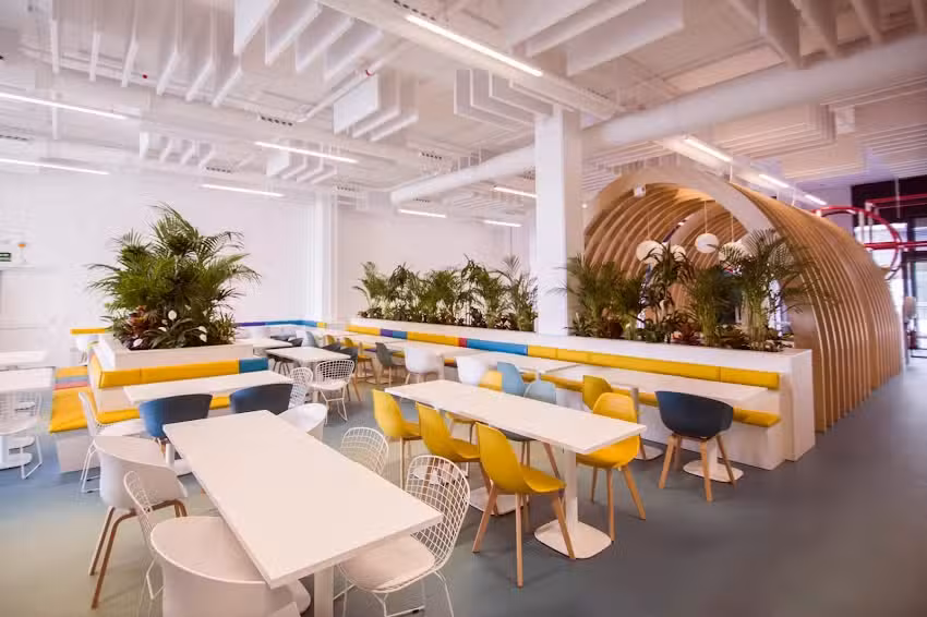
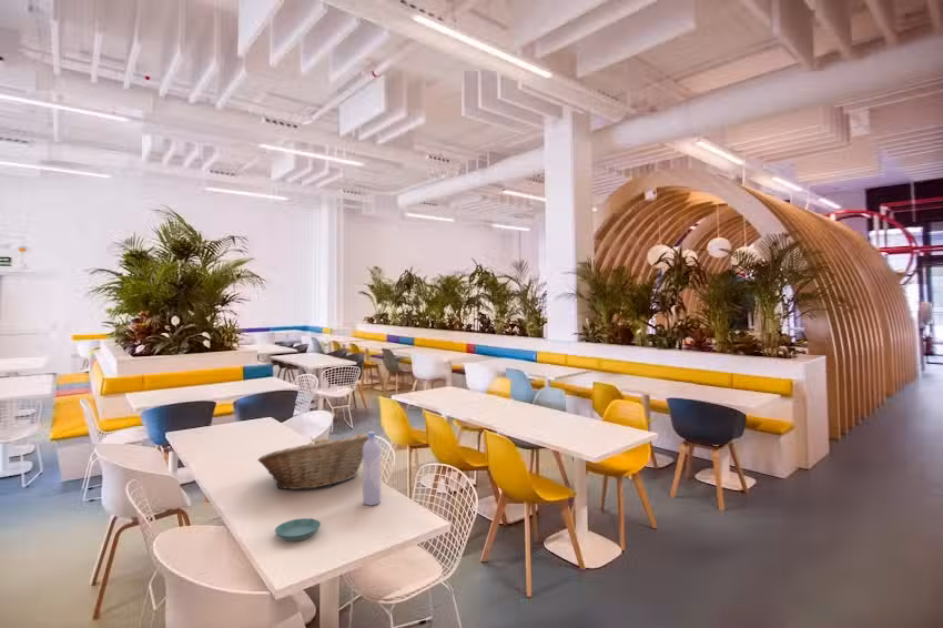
+ saucer (297, 530)
+ bottle (372, 467)
+ fruit basket (318, 456)
